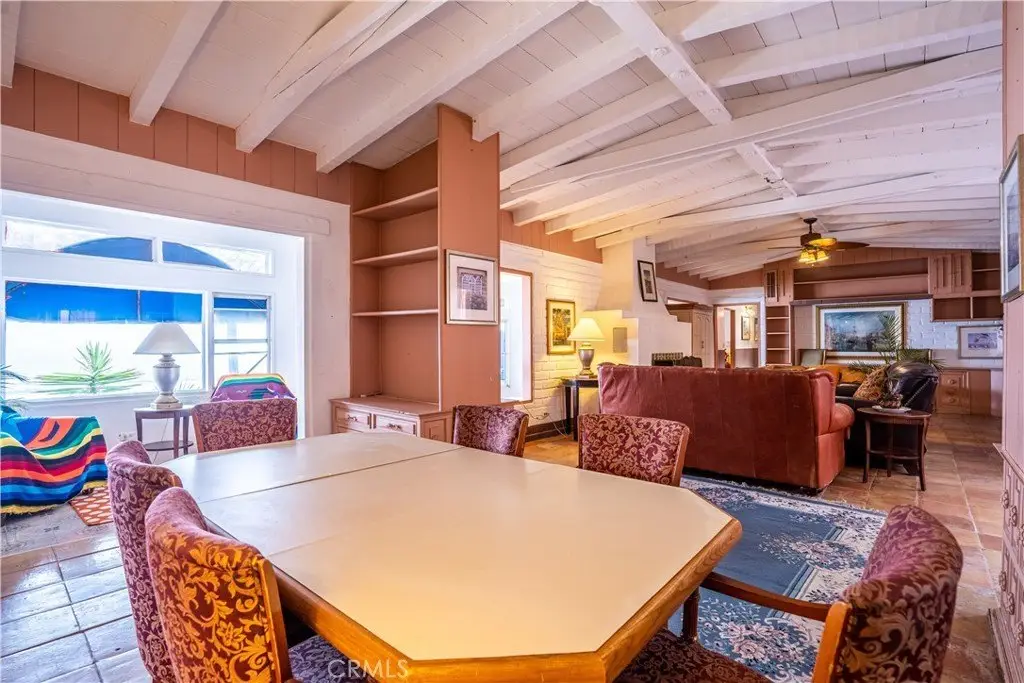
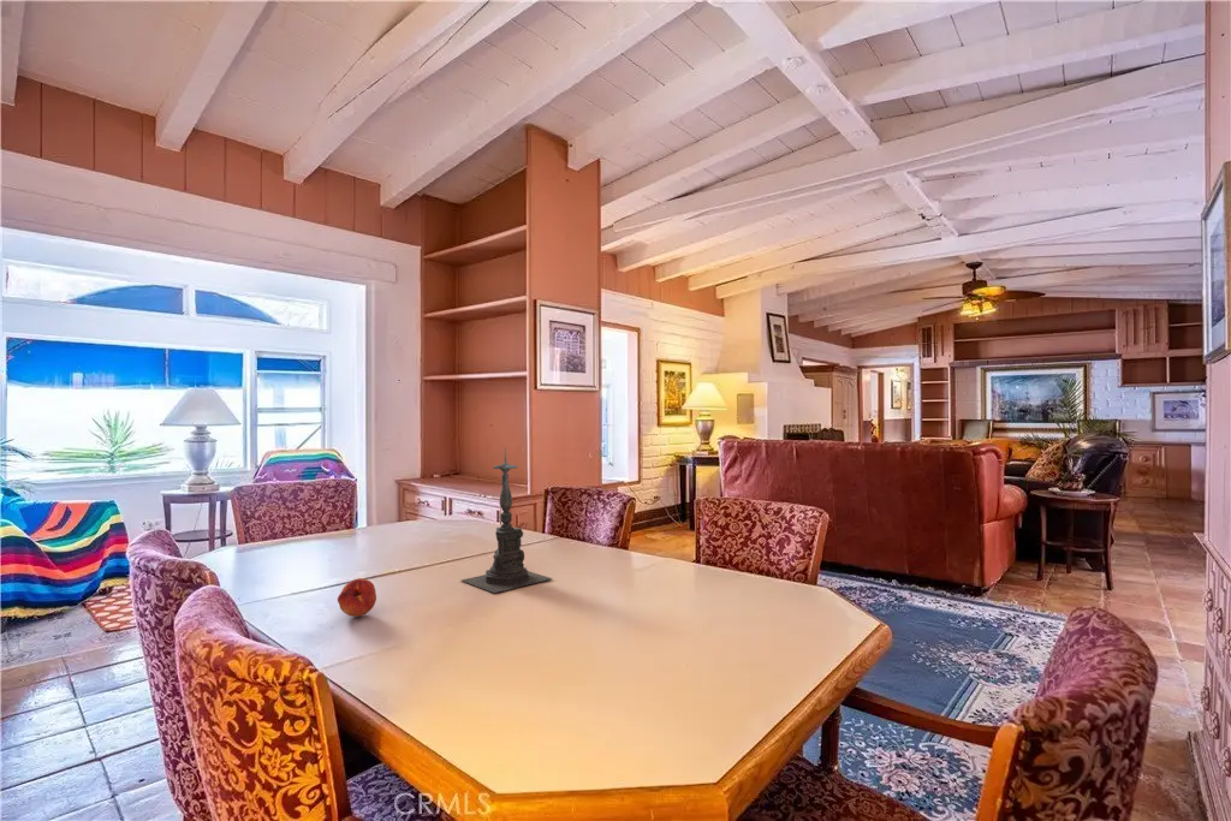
+ candle holder (506, 512)
+ fruit (357, 596)
